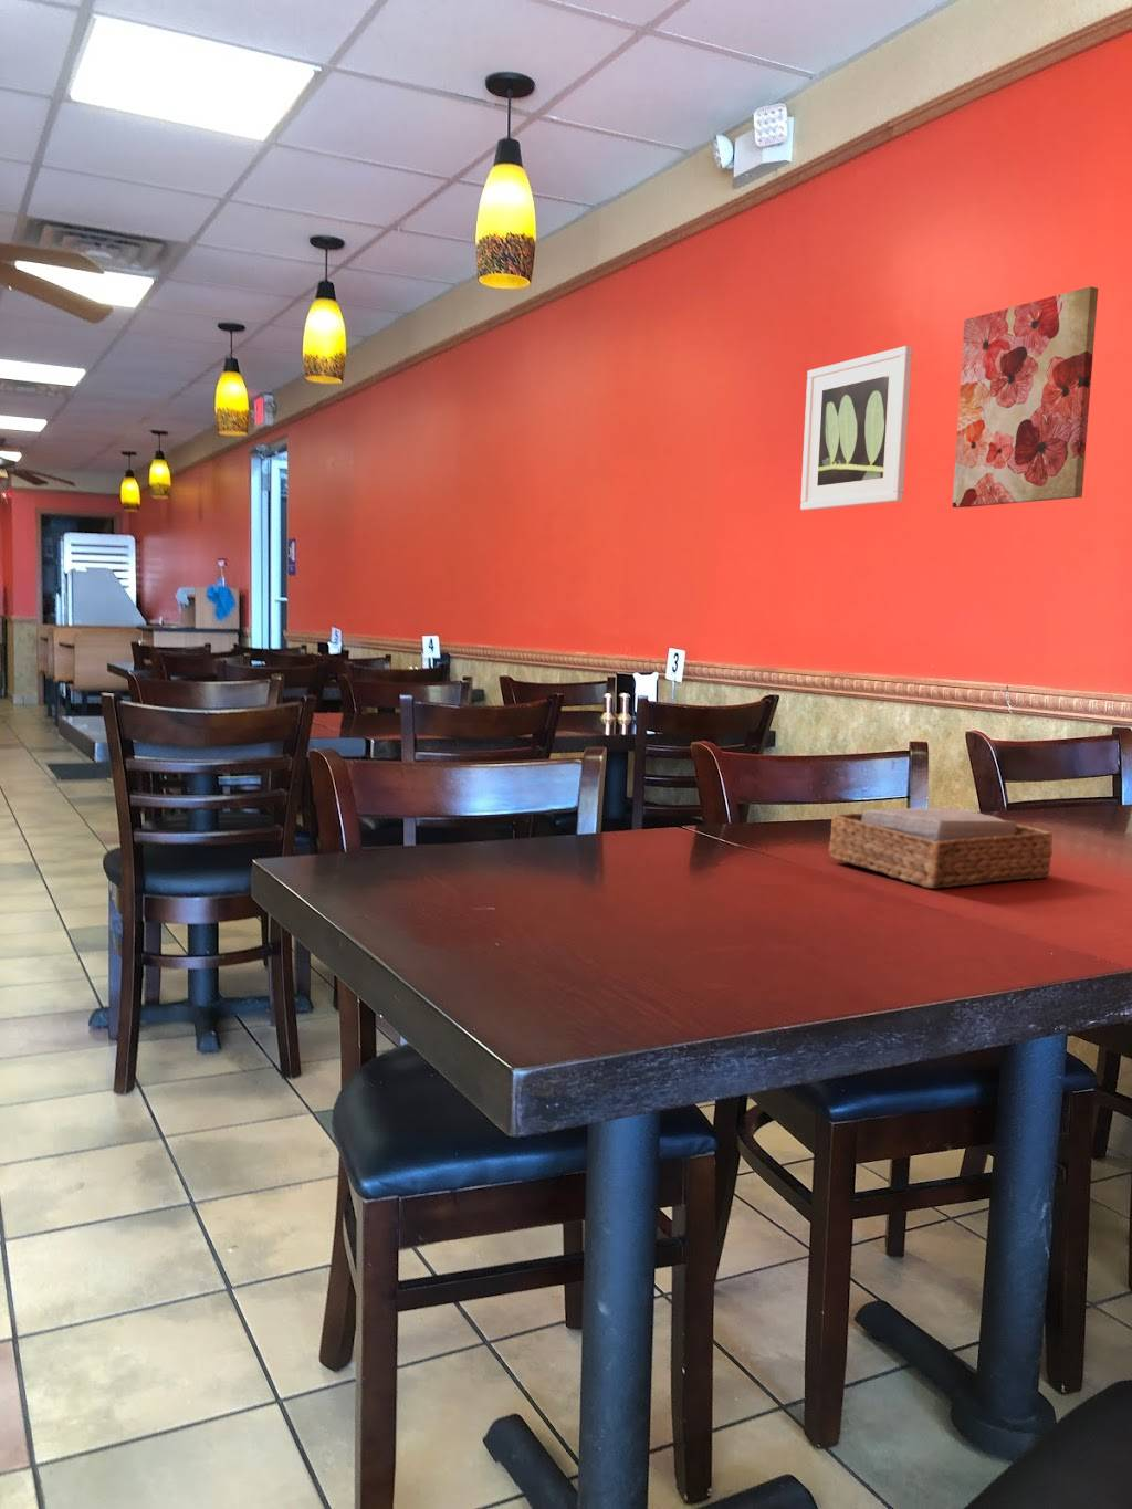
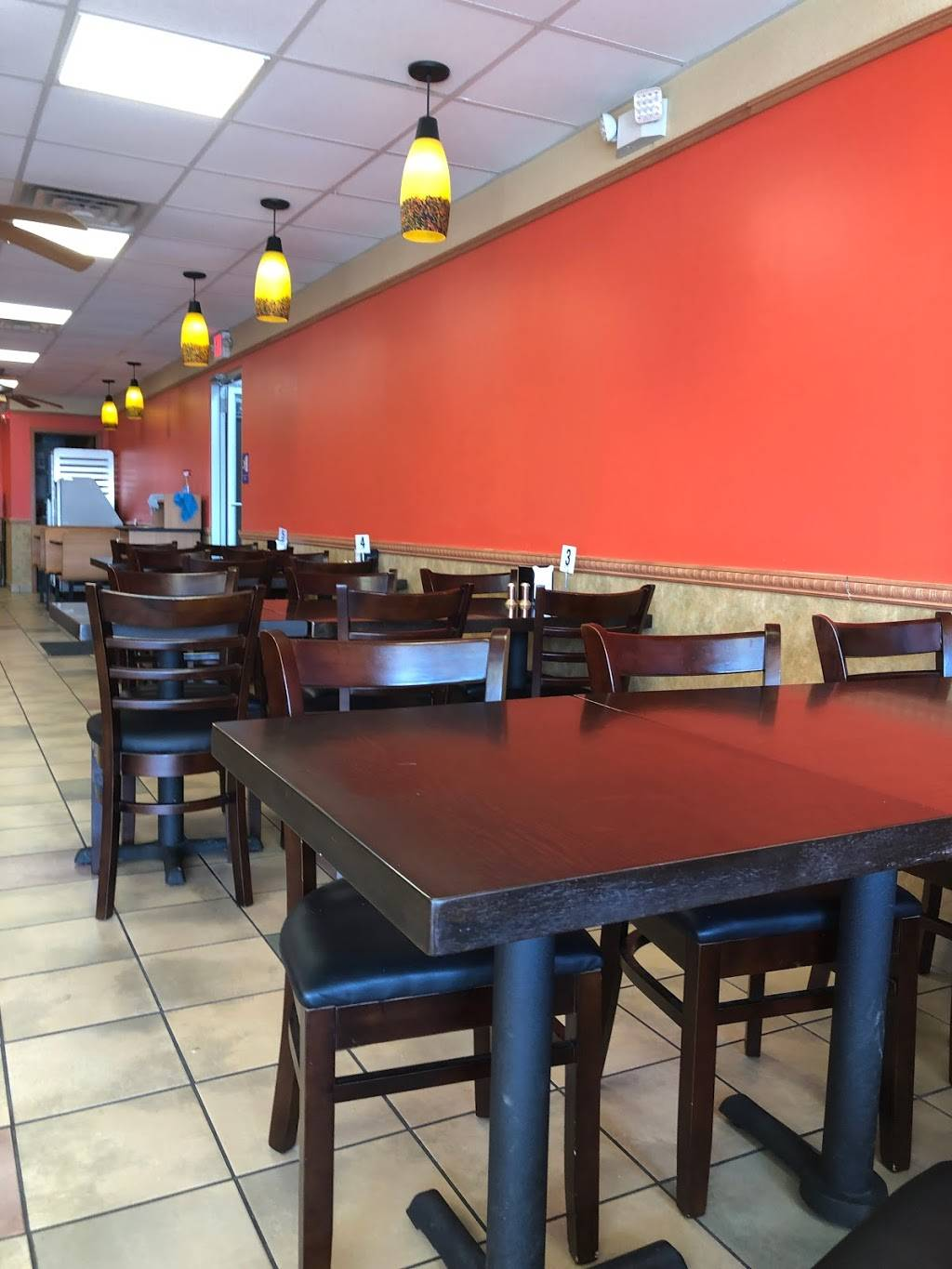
- wall art (1020, 403)
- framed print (853, 433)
- napkin holder (938, 838)
